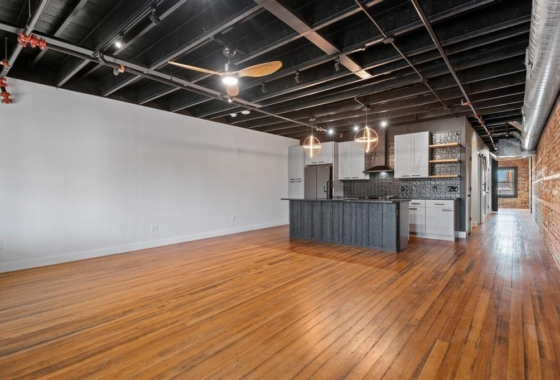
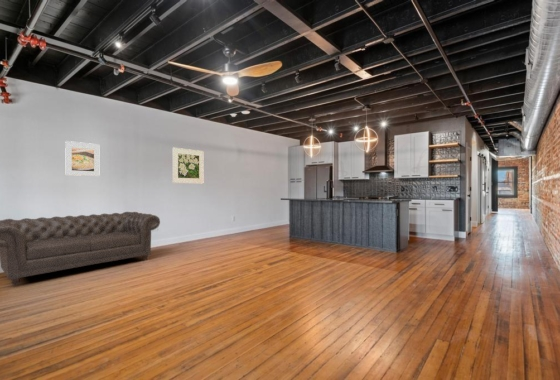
+ sofa (81, 241)
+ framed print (188, 166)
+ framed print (83, 159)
